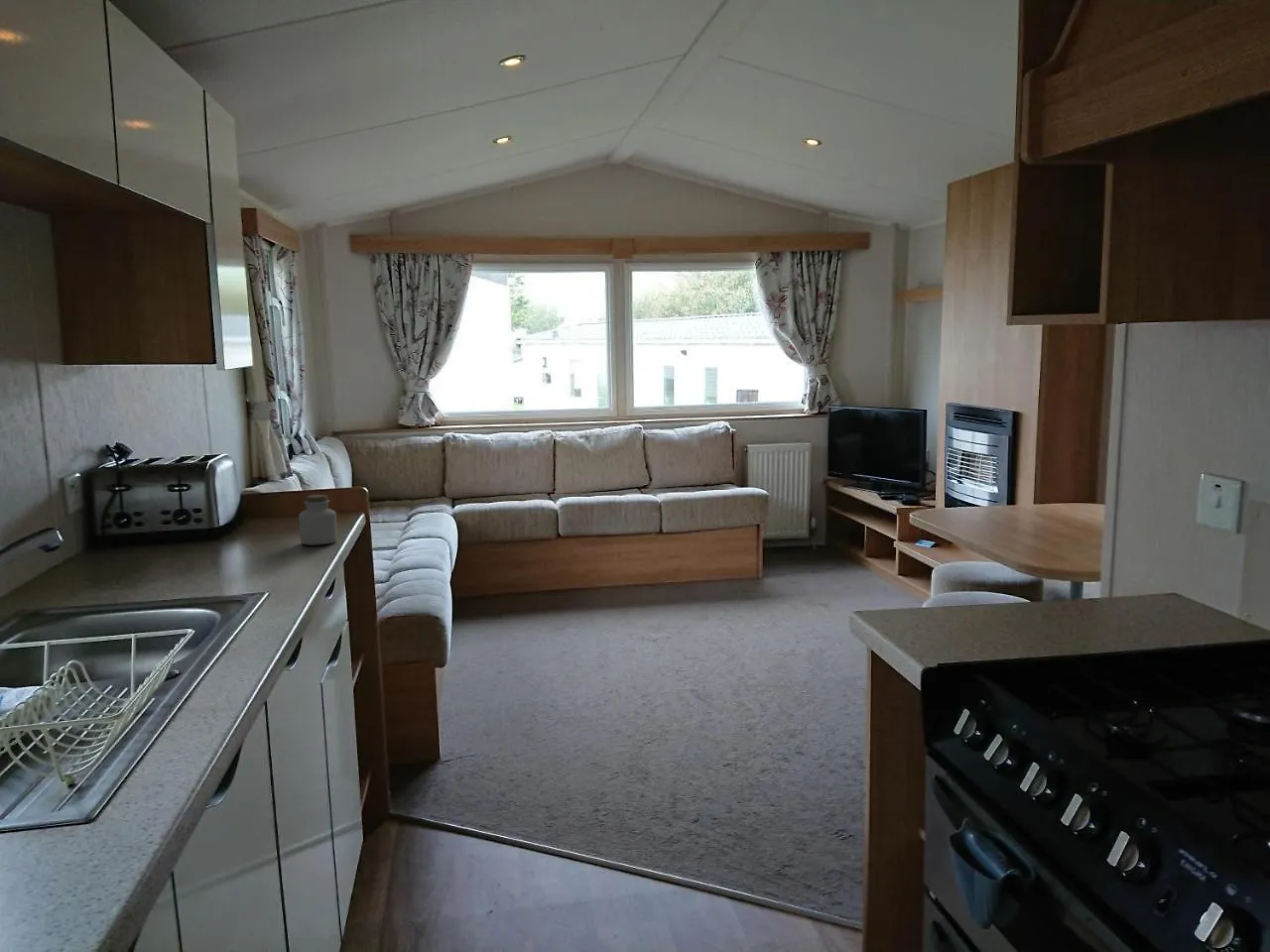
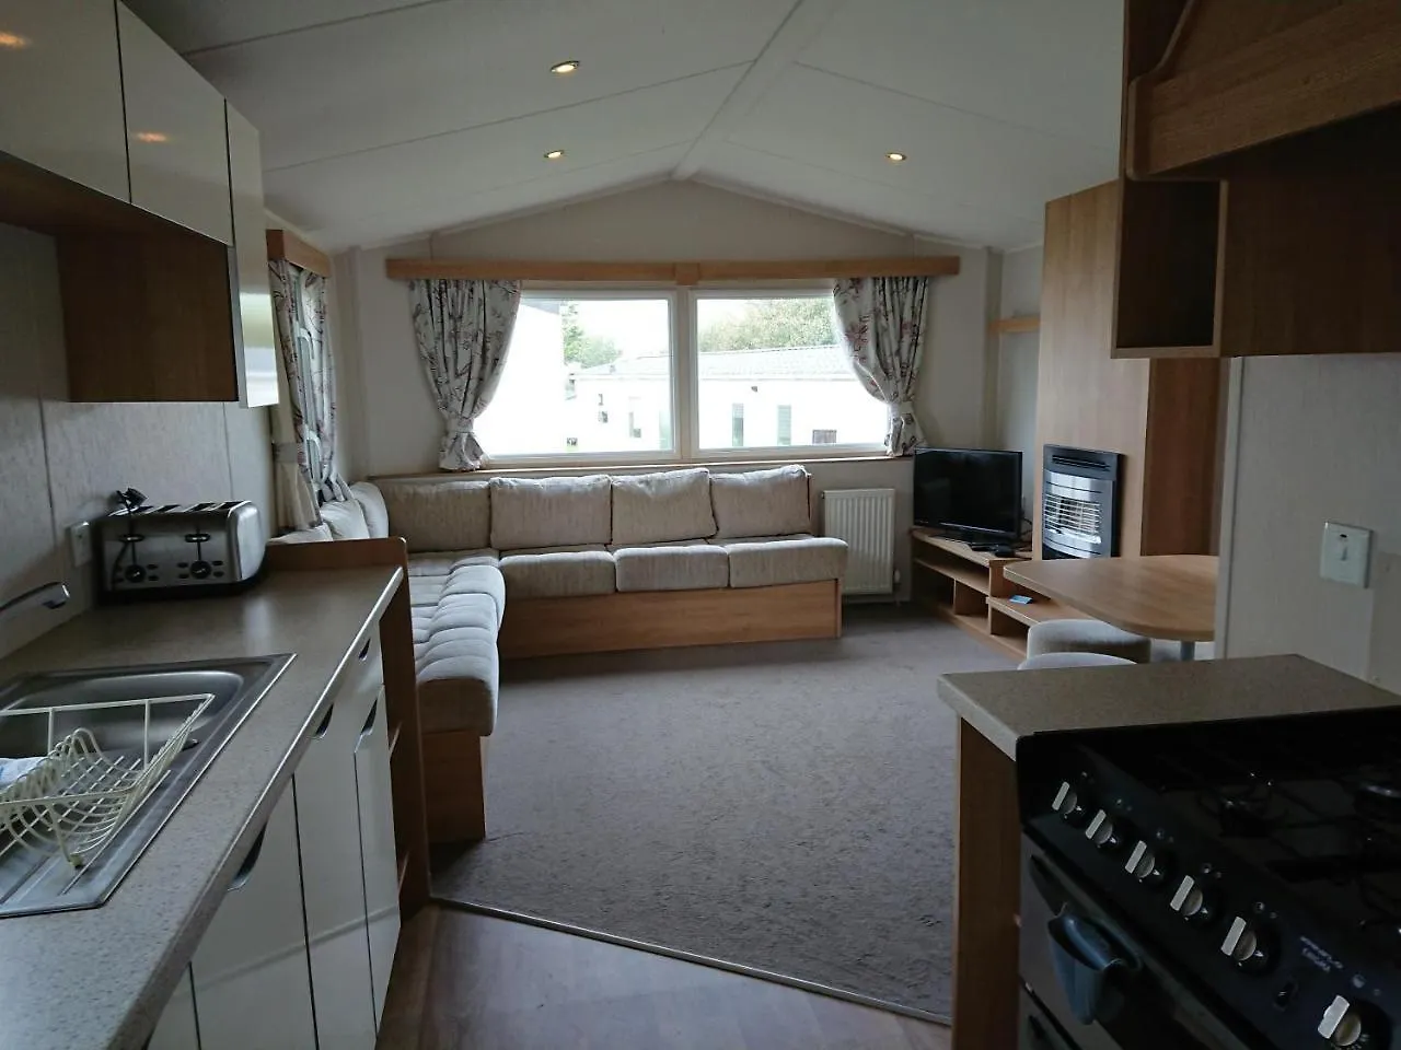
- jar (318, 519)
